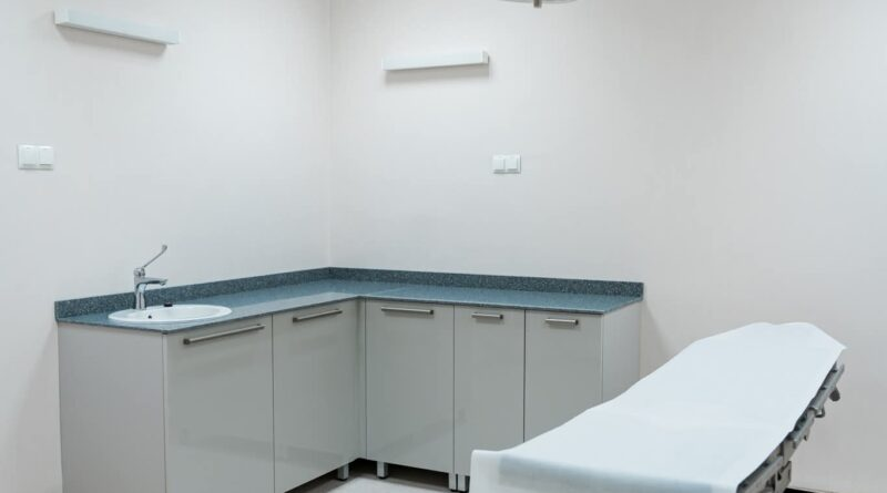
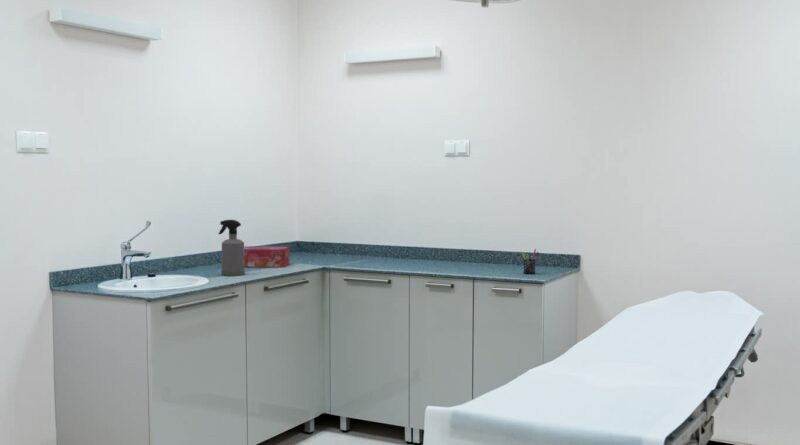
+ spray bottle (231, 247)
+ tissue box (261, 256)
+ pen holder (529, 261)
